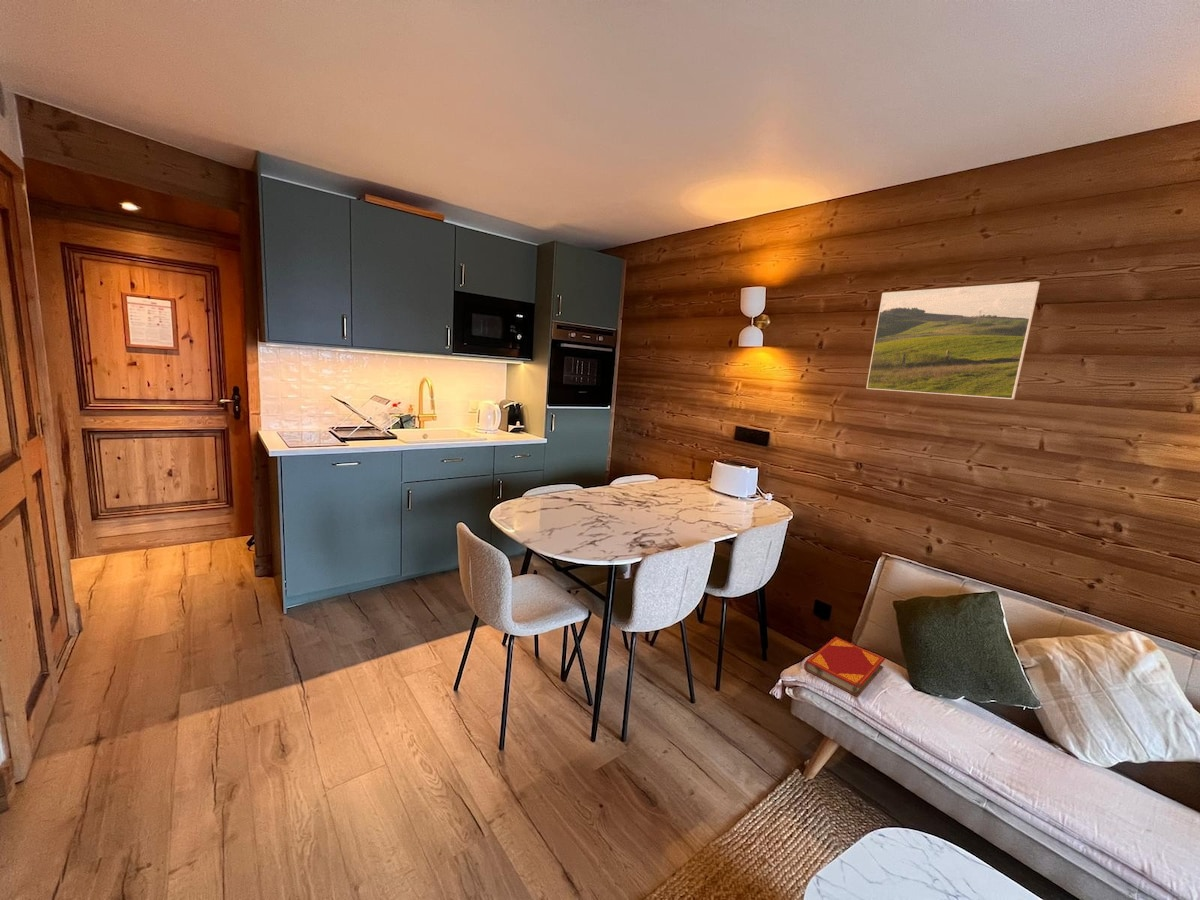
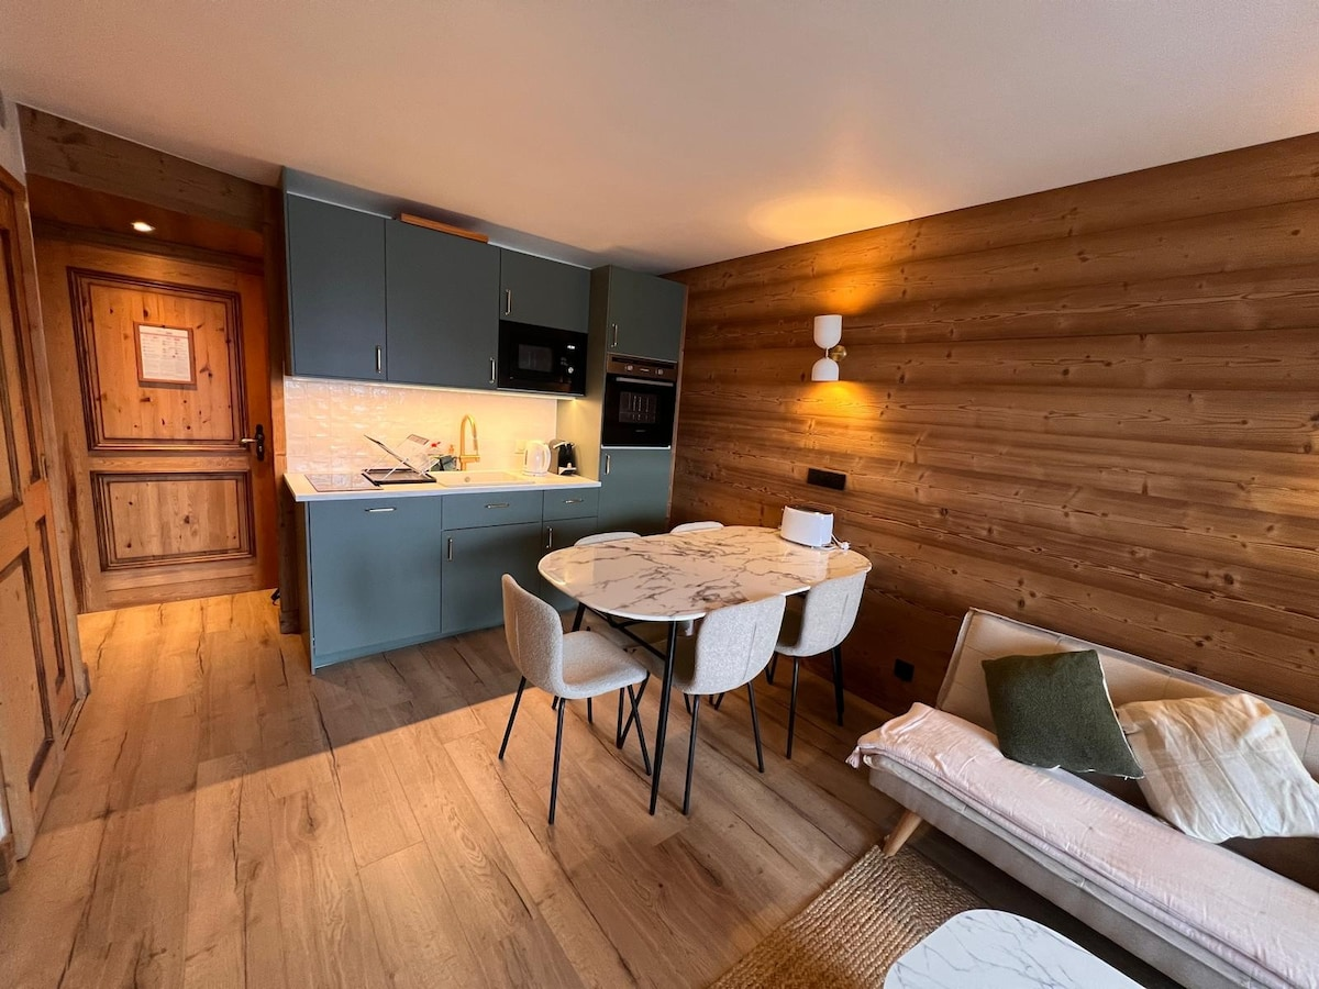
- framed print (943, 341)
- hardback book (844, 663)
